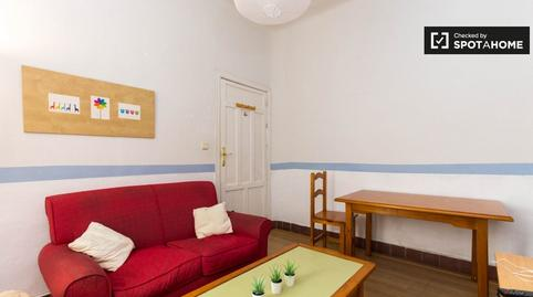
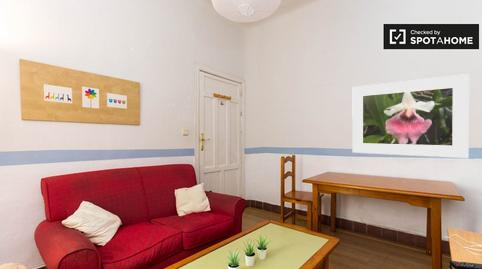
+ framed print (403, 118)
